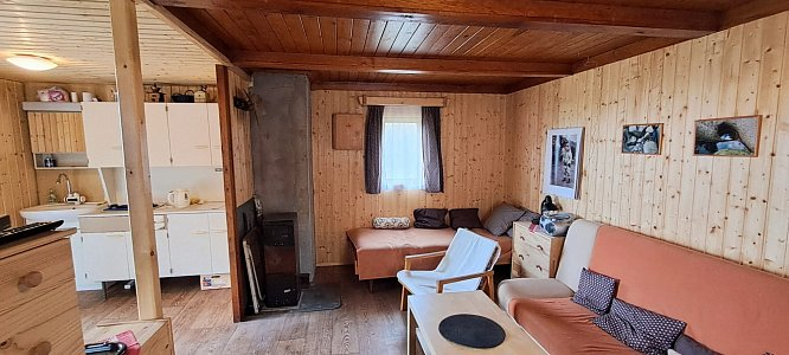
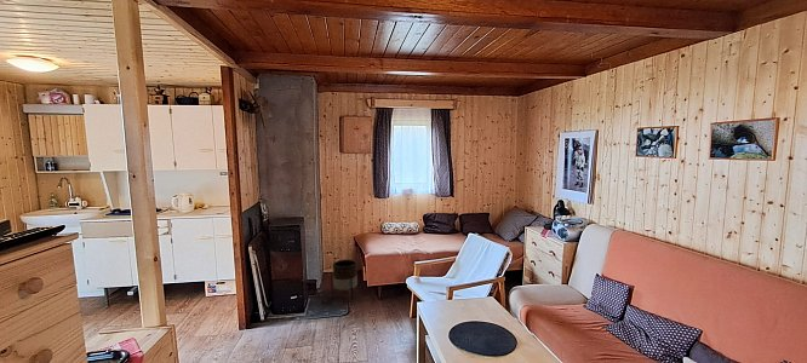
+ planter (344, 280)
